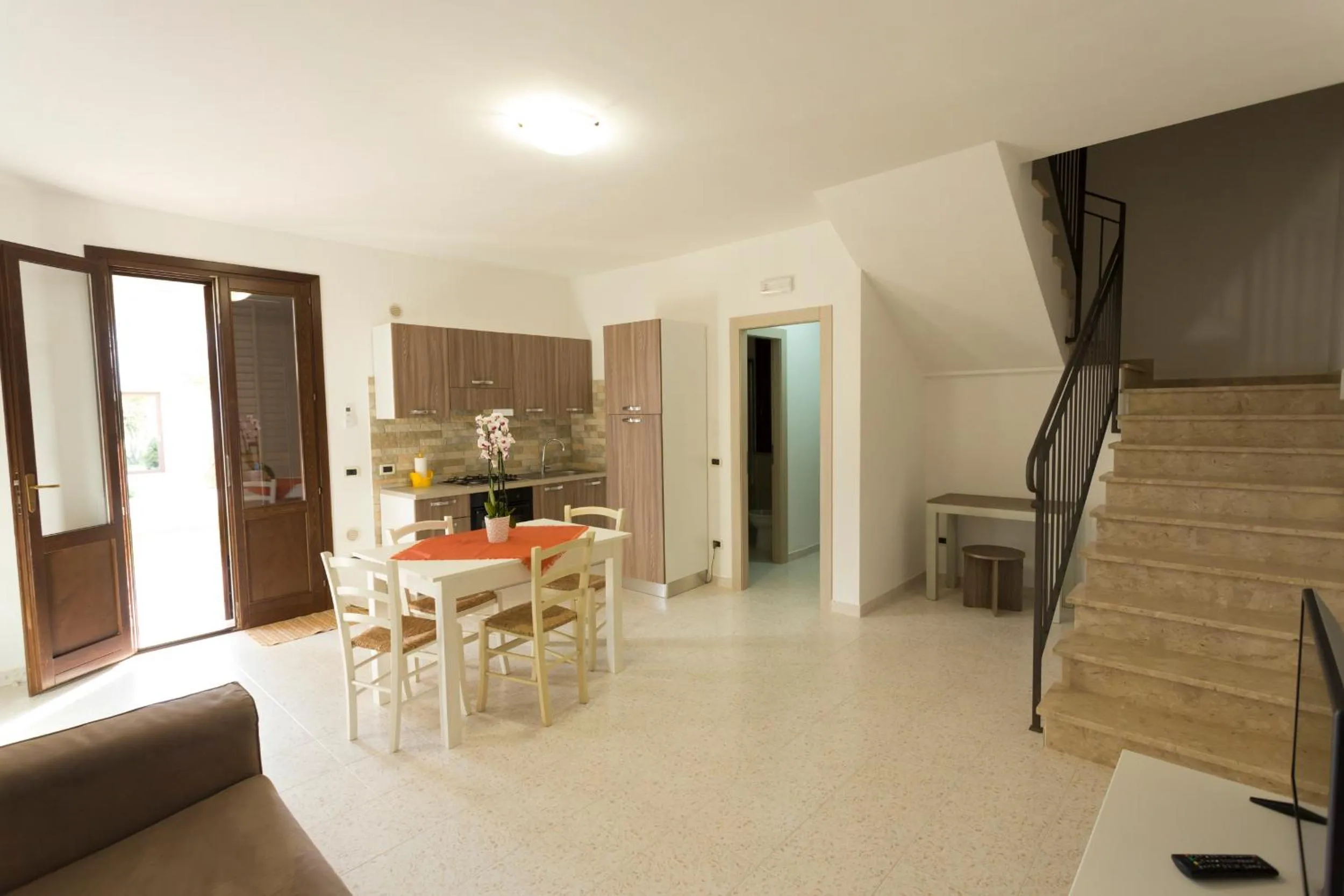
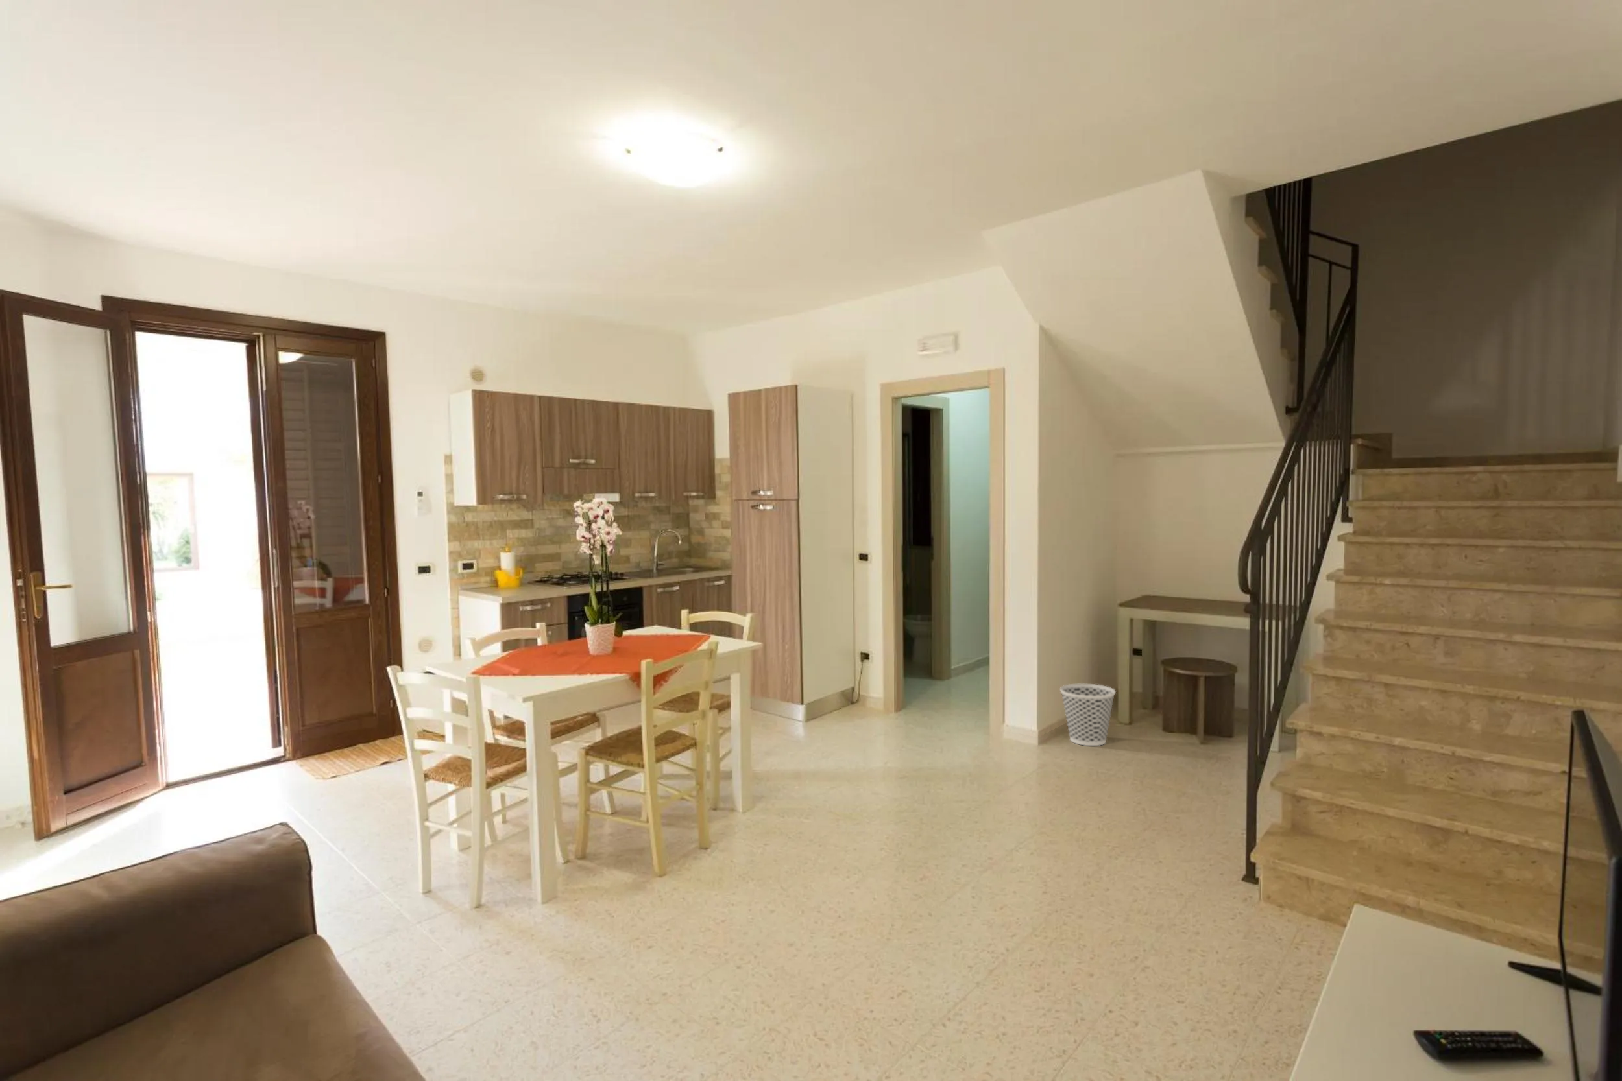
+ wastebasket (1087, 714)
